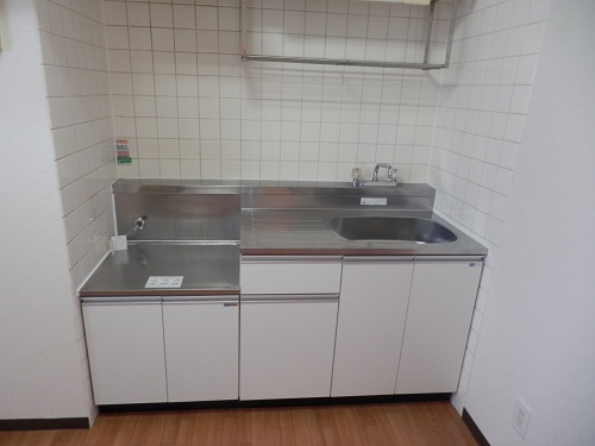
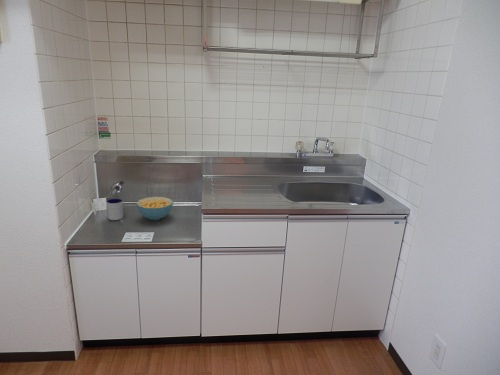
+ mug (115, 208)
+ cereal bowl (155, 210)
